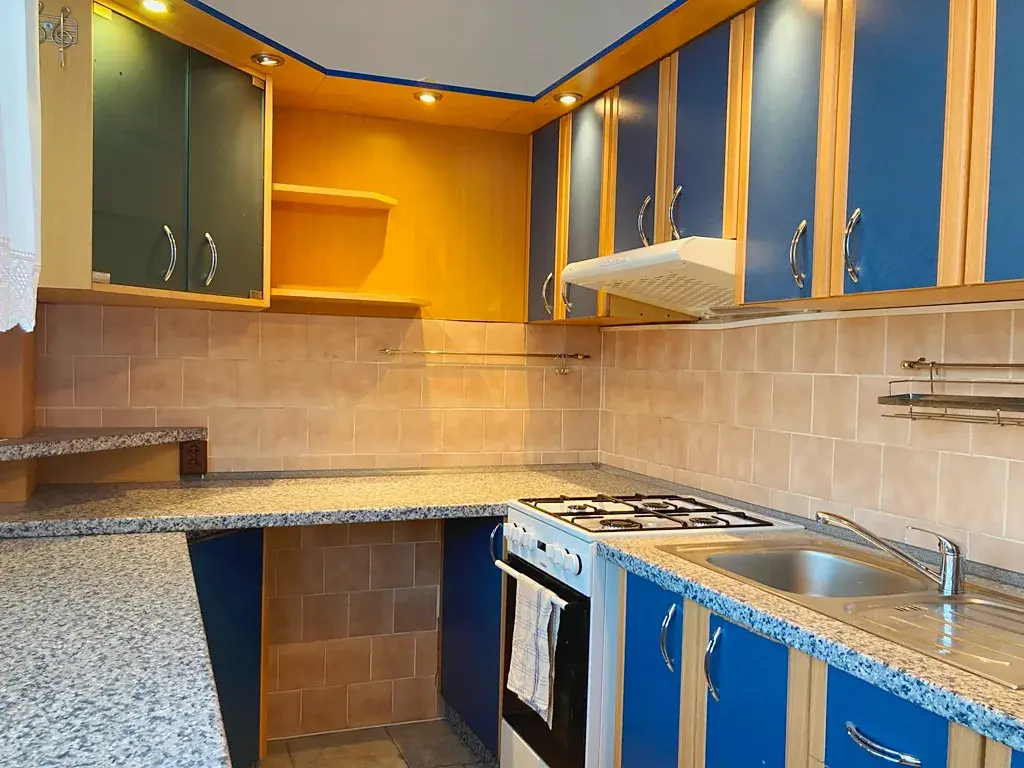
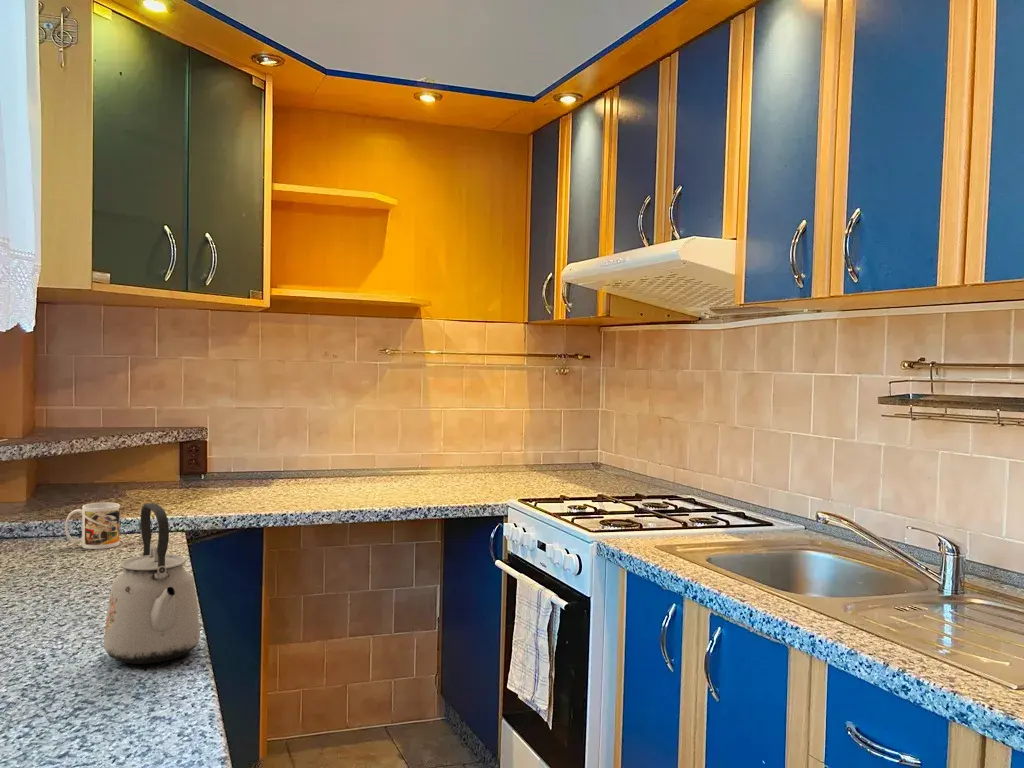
+ kettle (157, 583)
+ mug (92, 525)
